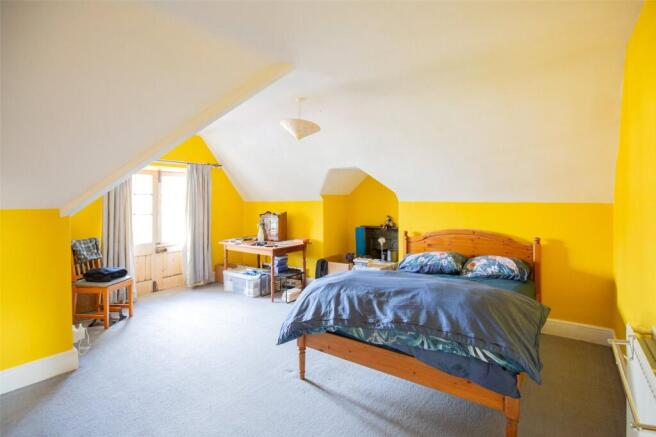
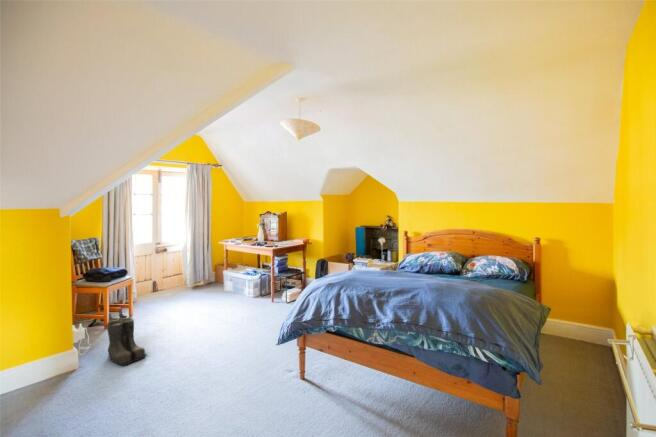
+ boots (125, 339)
